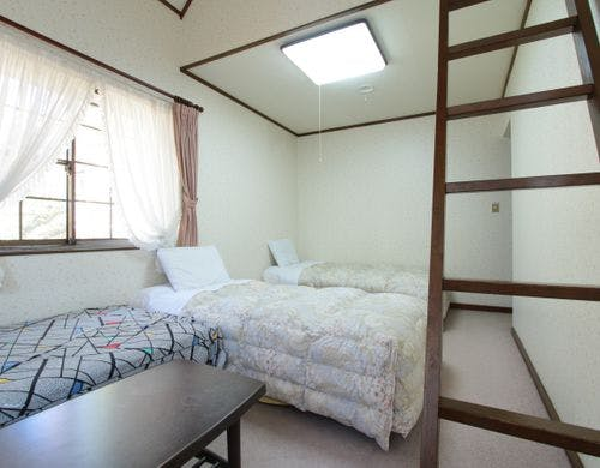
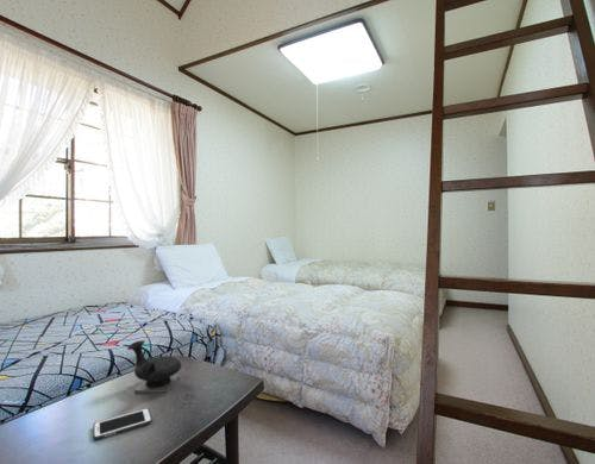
+ teapot (151, 365)
+ cell phone (123, 422)
